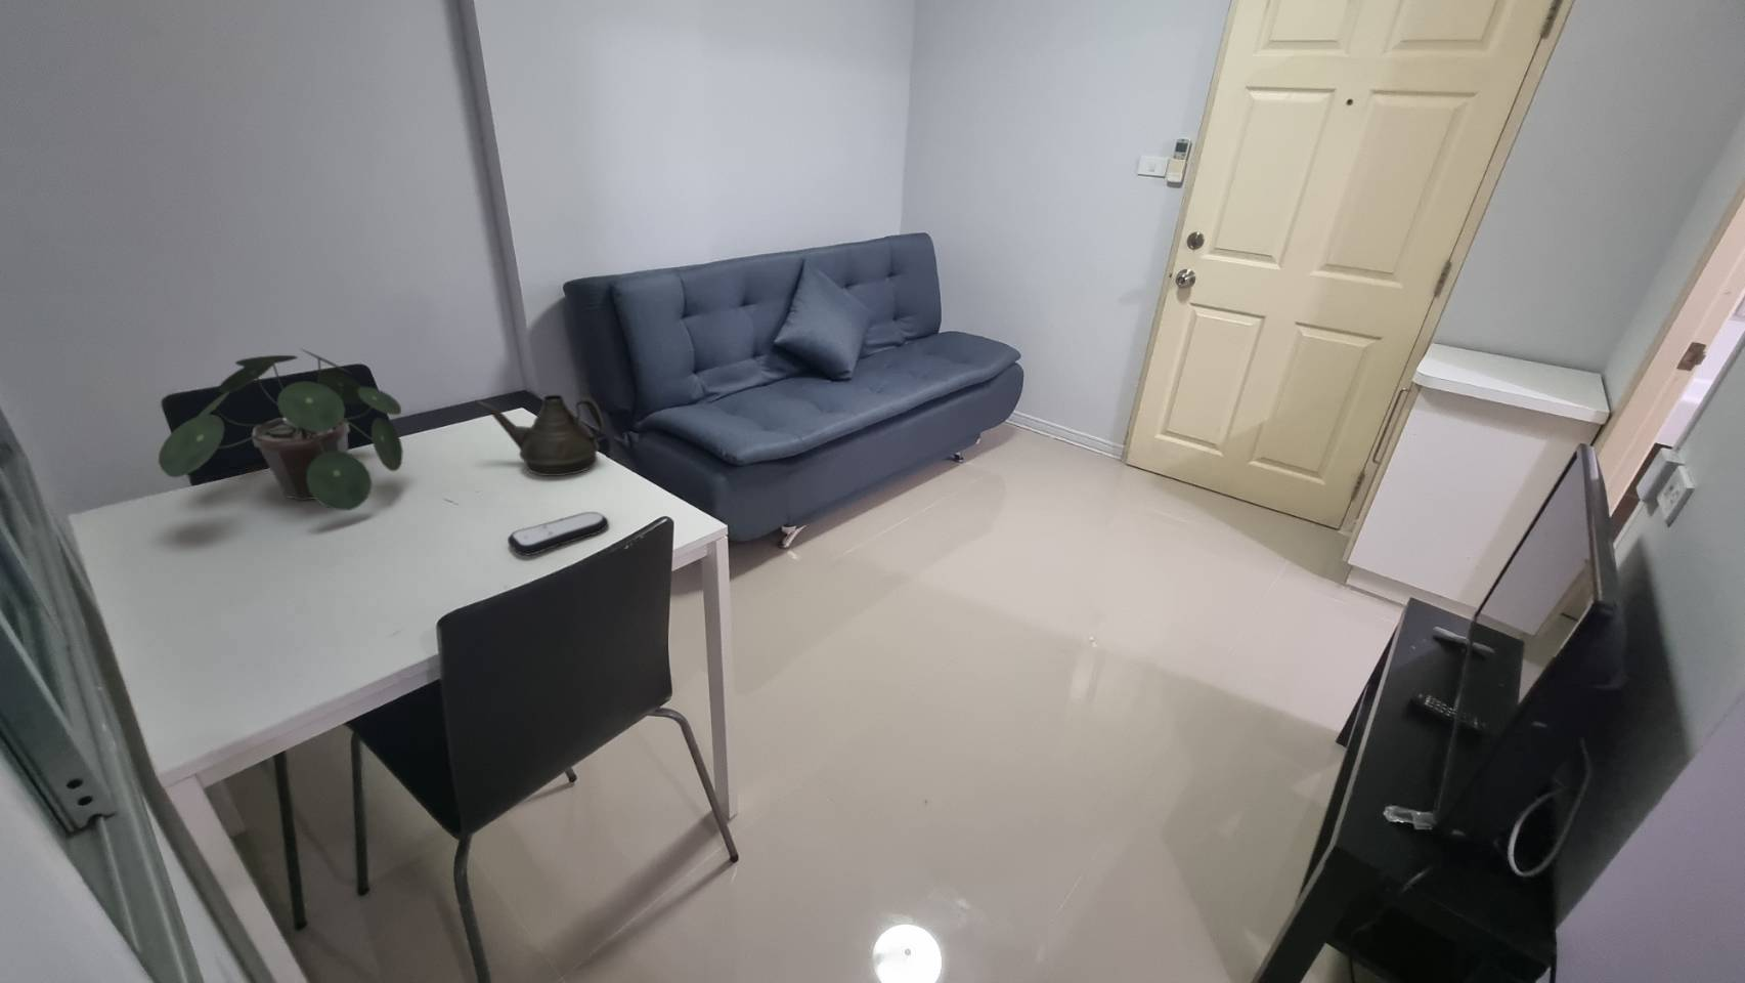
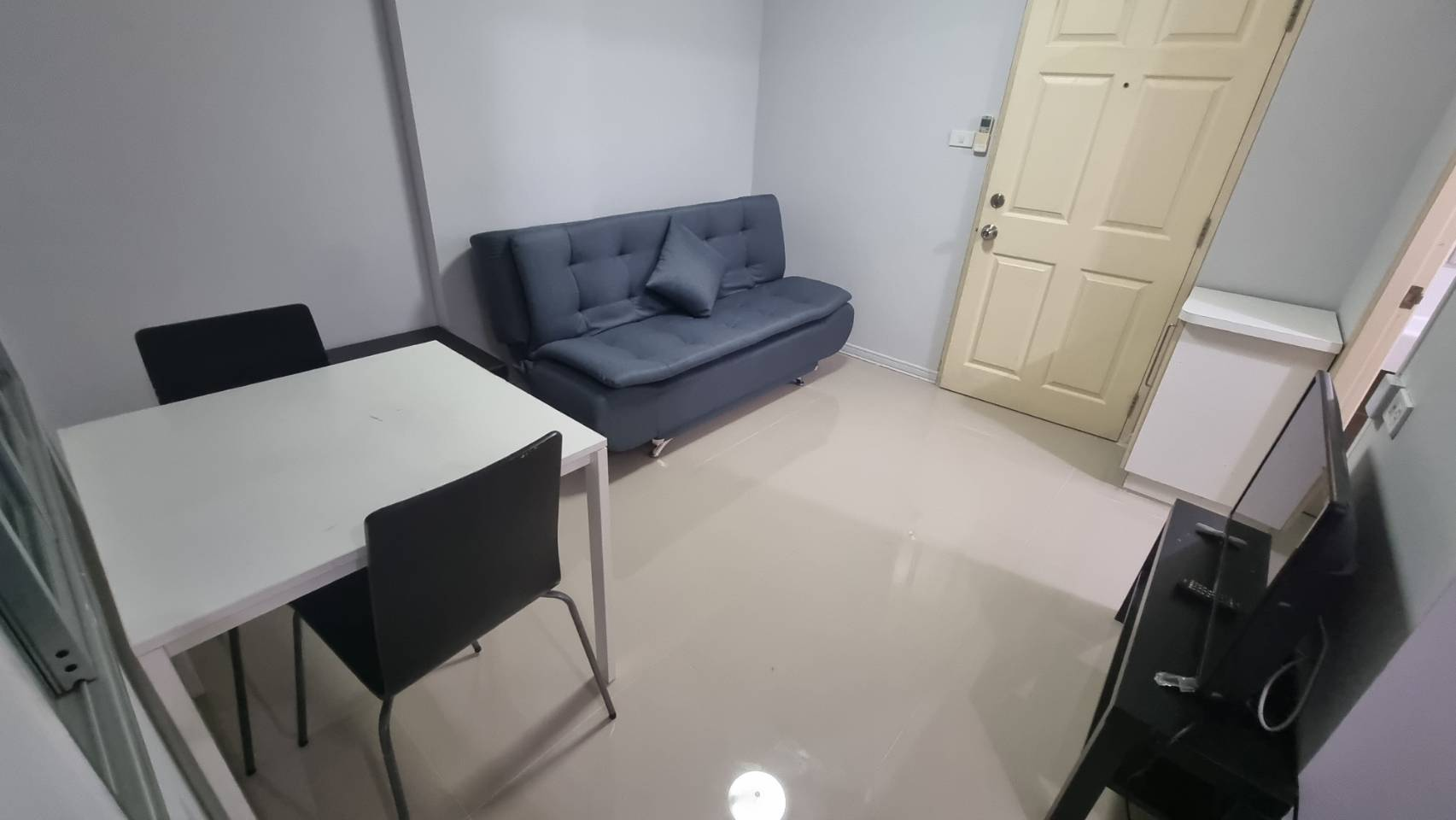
- potted plant (298, 424)
- teapot (543, 430)
- remote control (560, 531)
